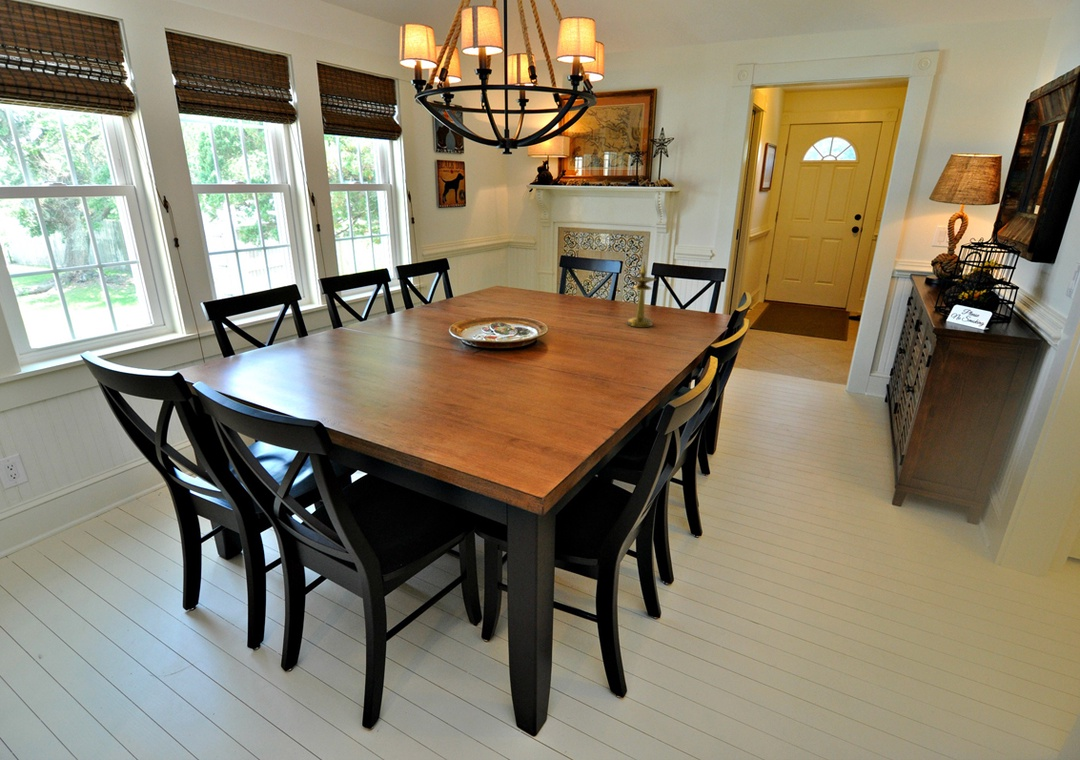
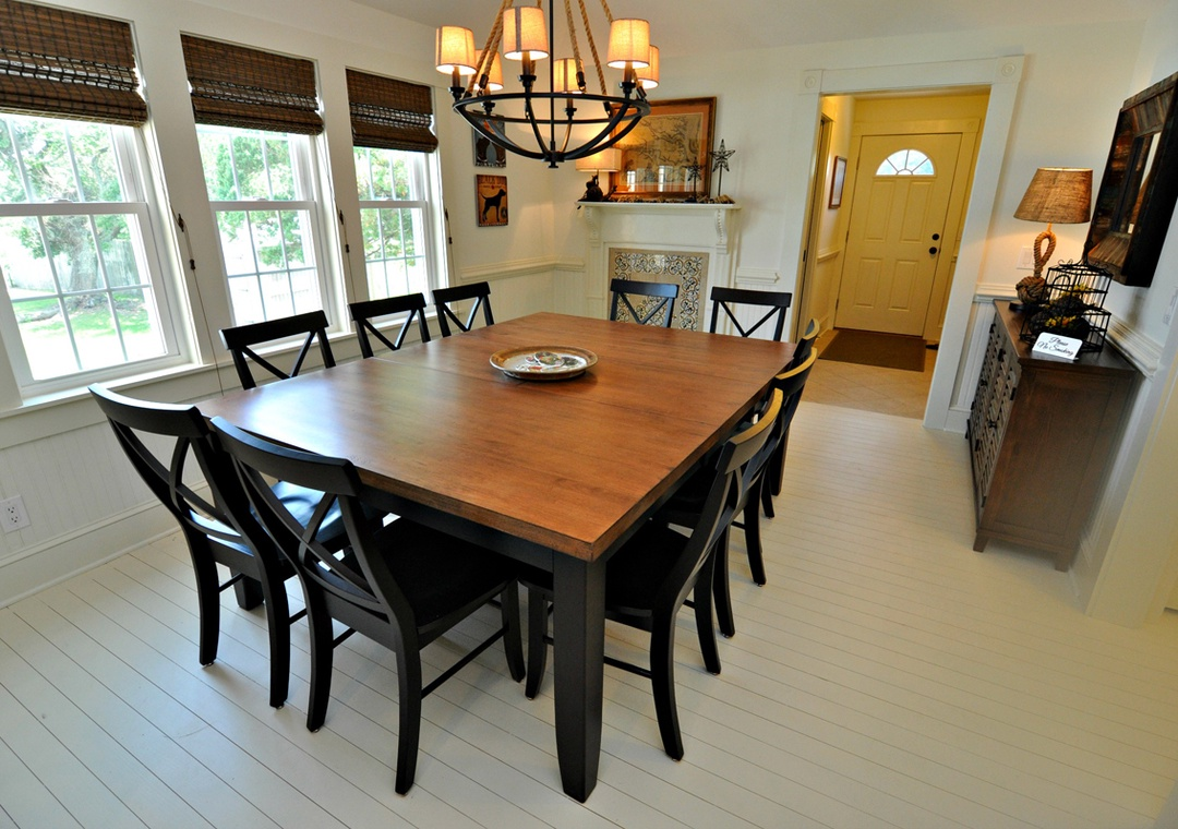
- candlestick (641, 293)
